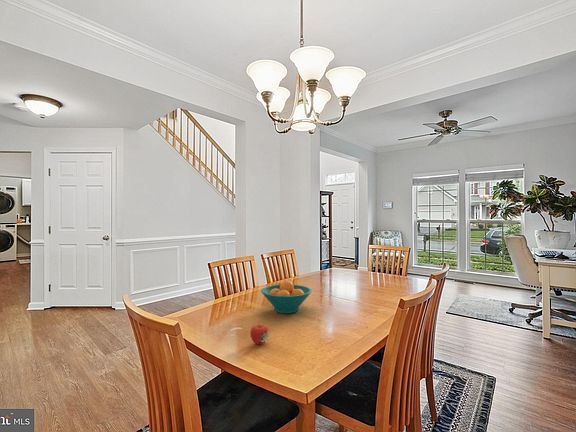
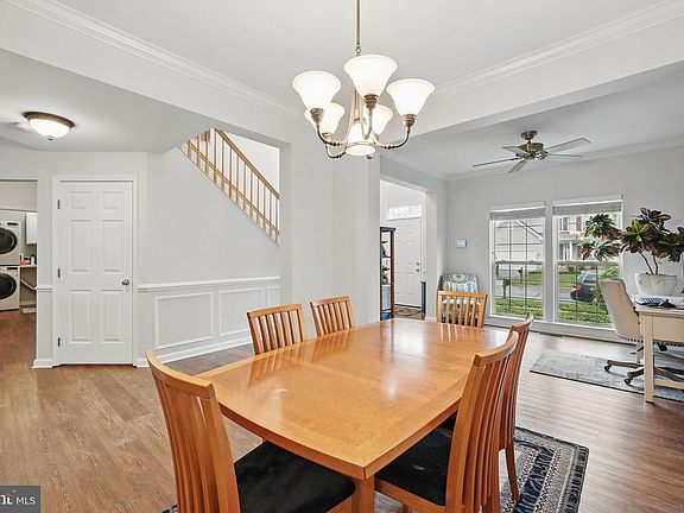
- fruit bowl (286, 295)
- apple (259, 333)
